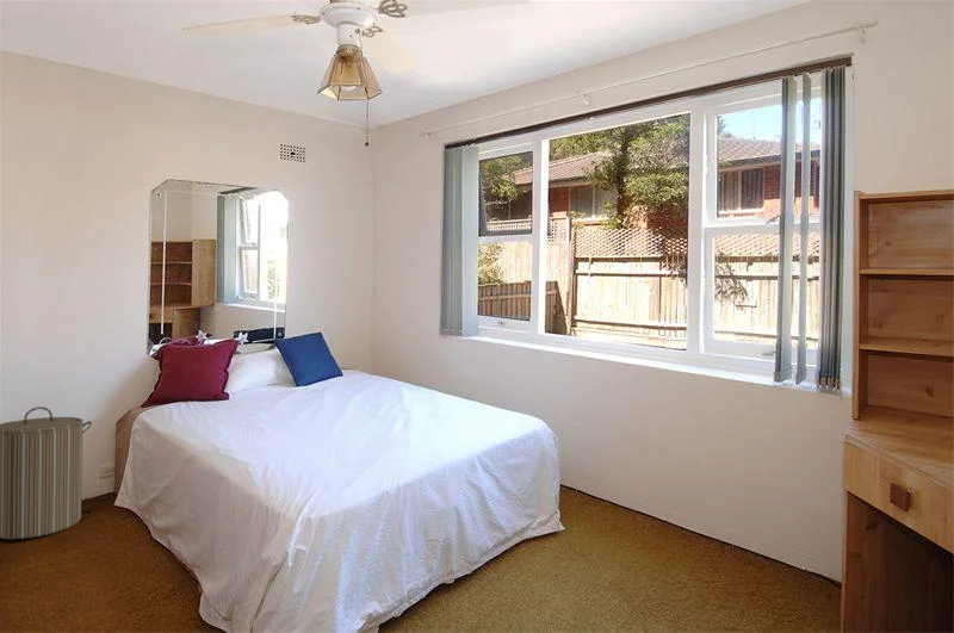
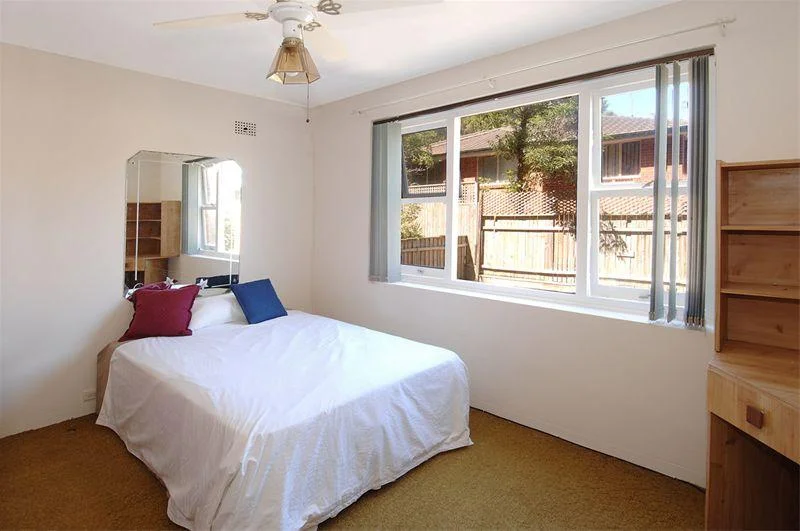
- laundry hamper (39, 466)
